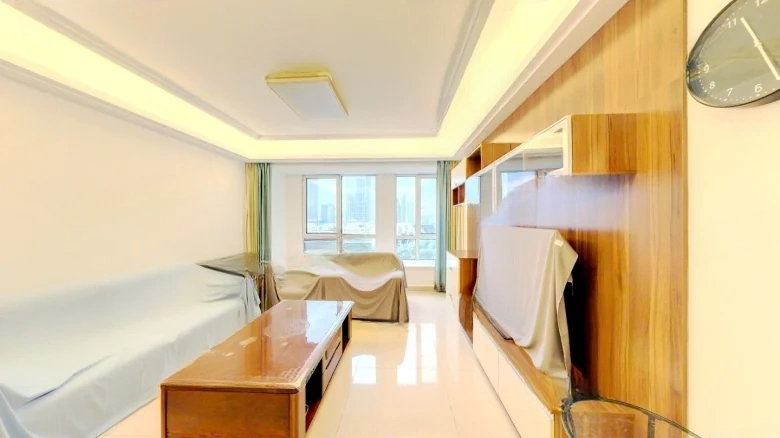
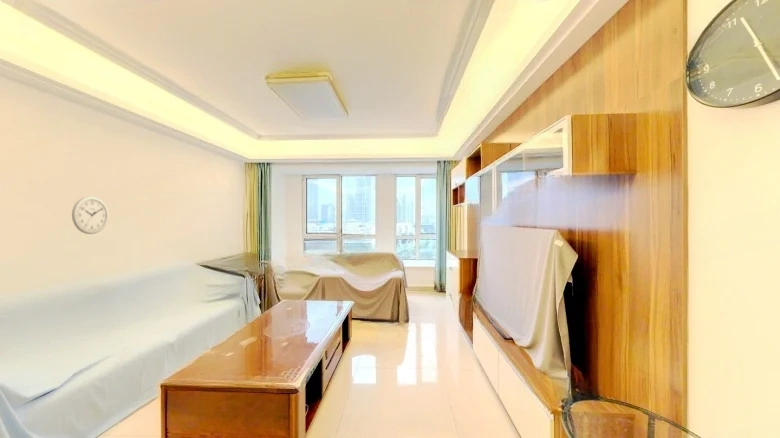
+ wall clock (91, 215)
